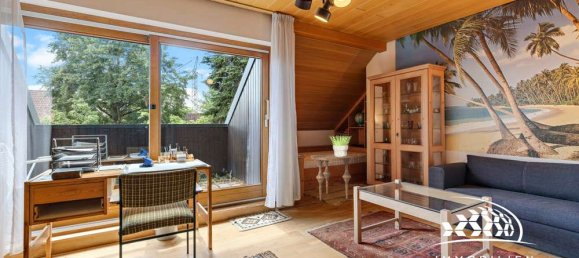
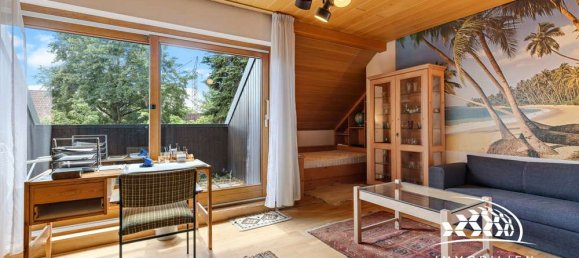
- potted plant (340, 145)
- side table (329, 175)
